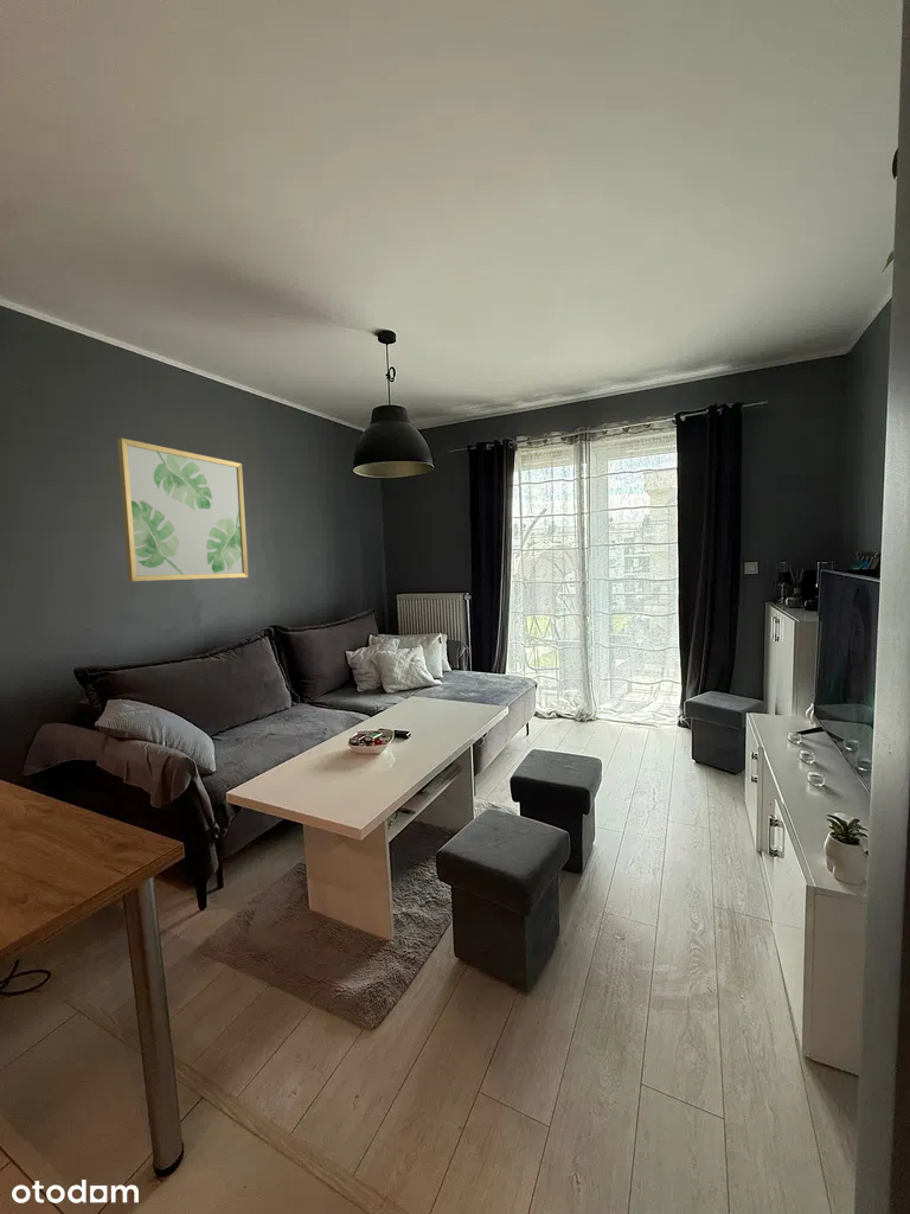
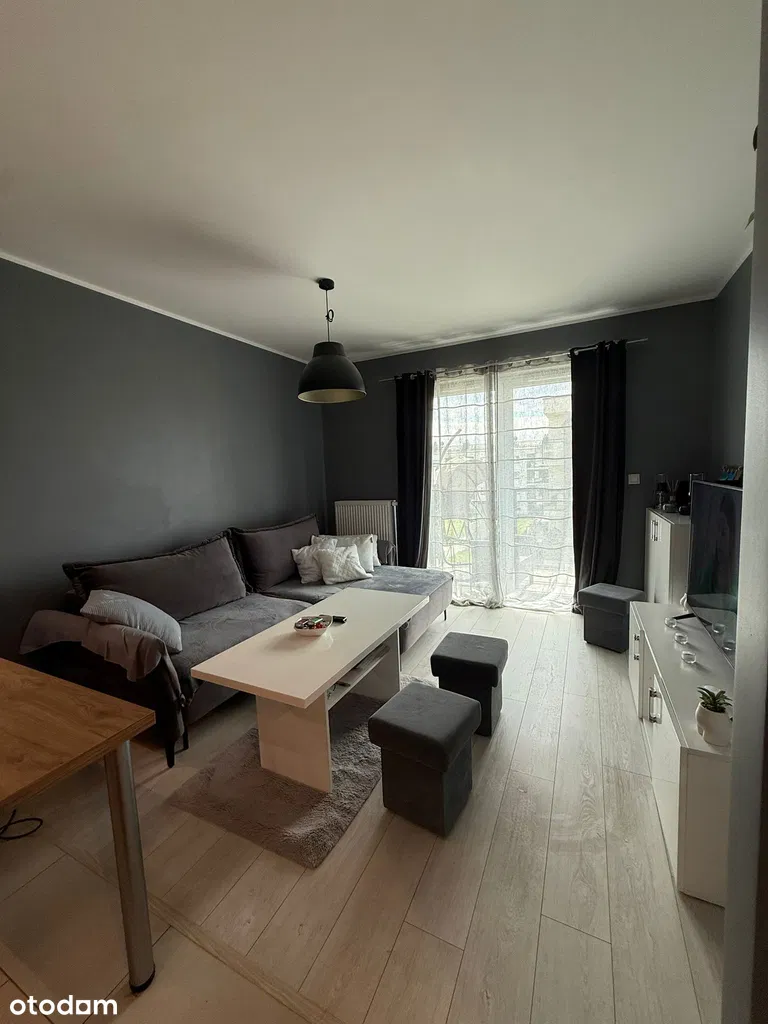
- wall art (191, 516)
